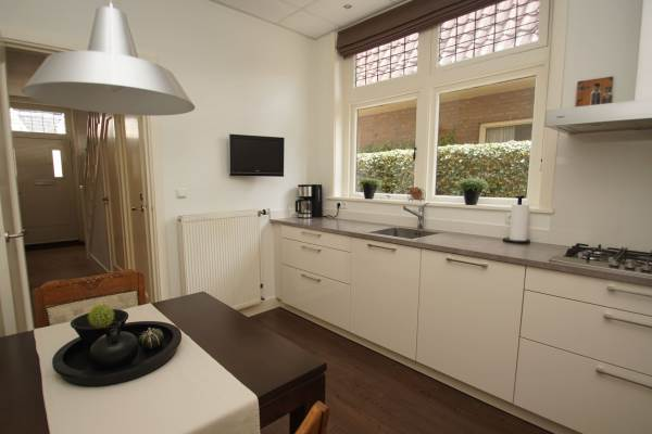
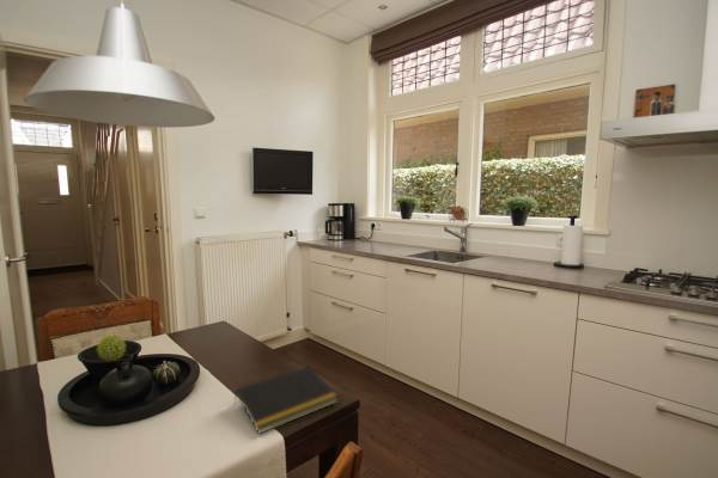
+ notepad (287, 394)
